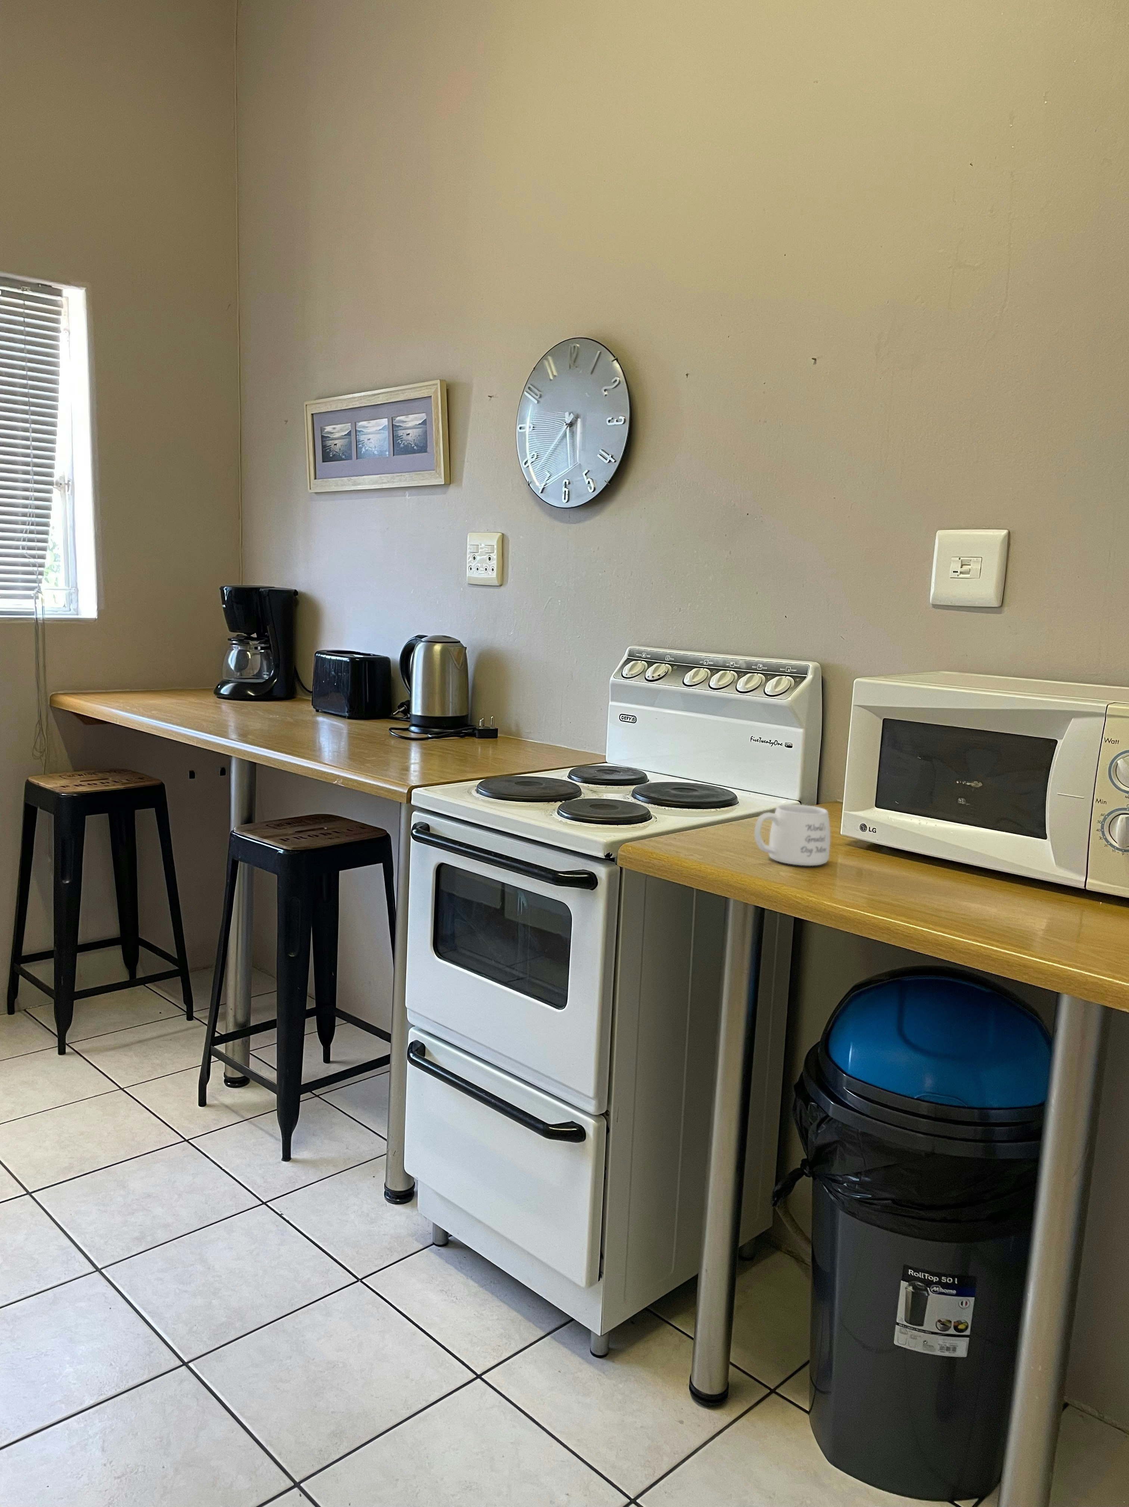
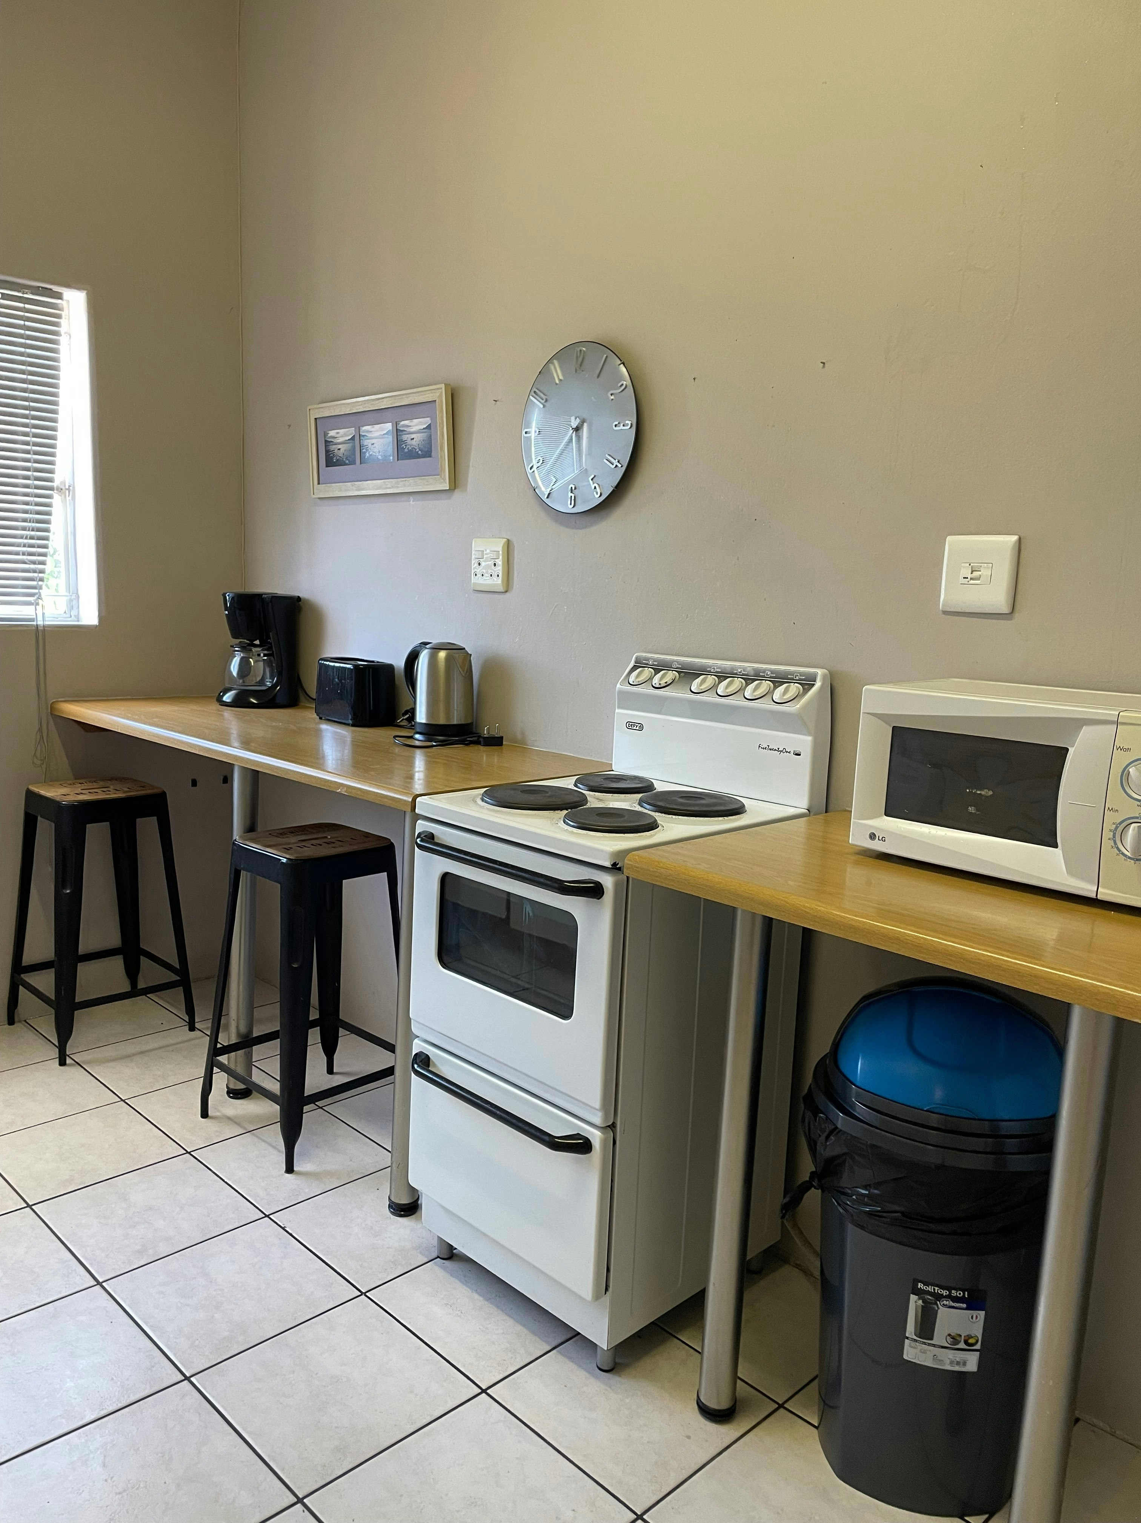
- mug (790, 834)
